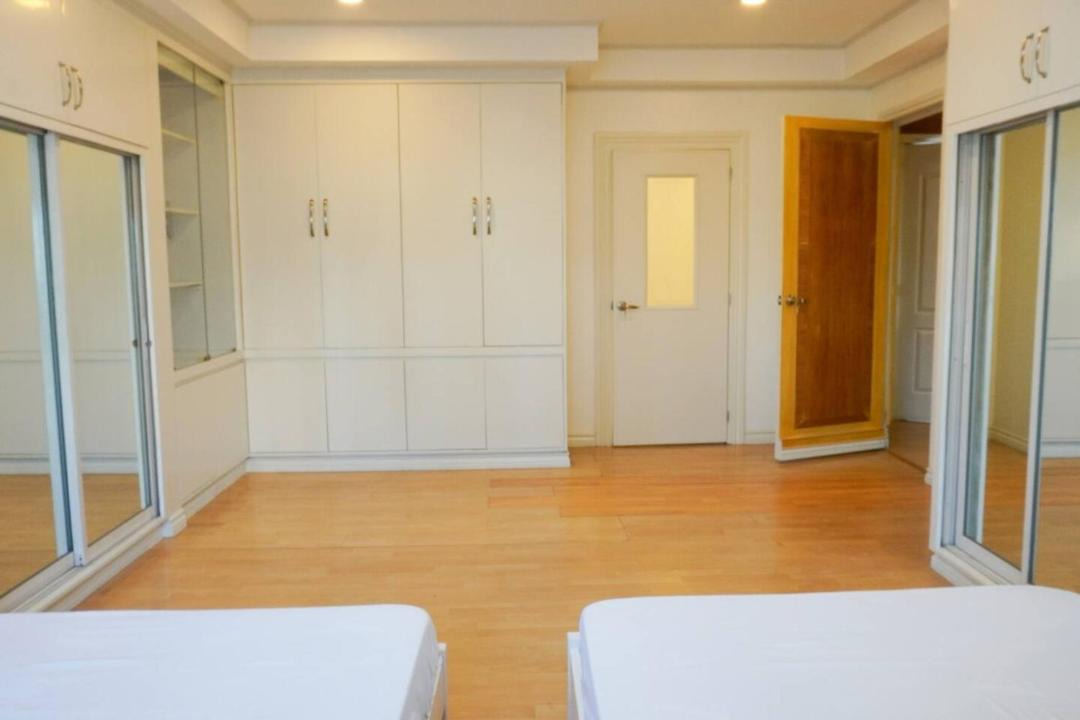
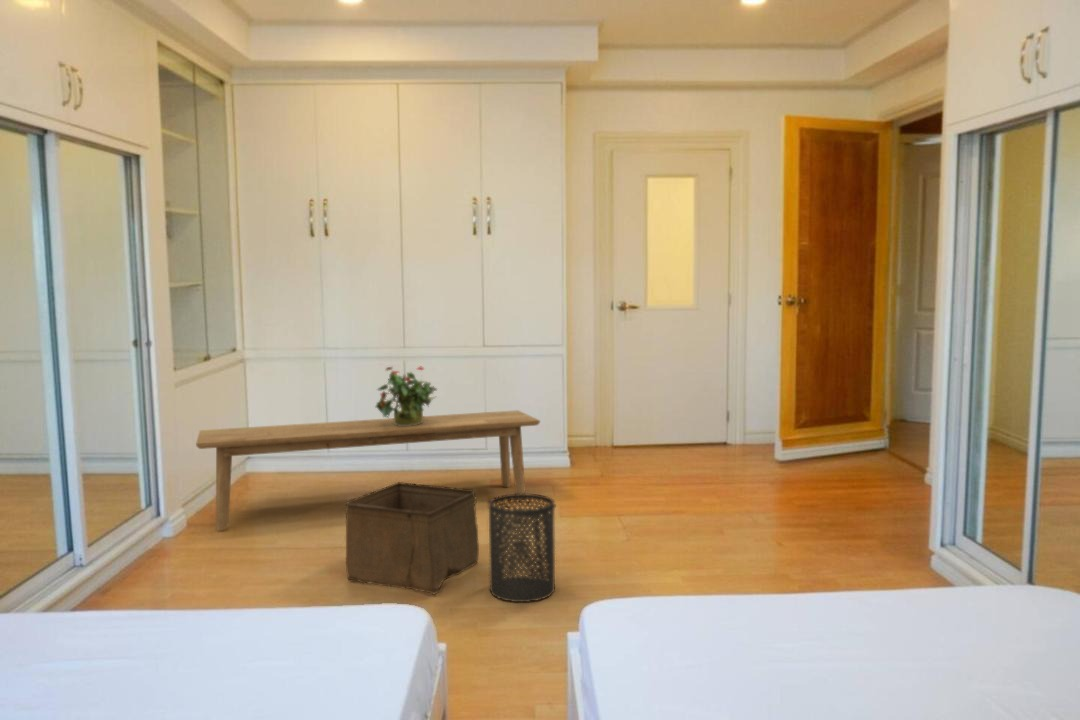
+ bench (375, 445)
+ trash can (522, 545)
+ potted plant (407, 395)
+ storage bin (414, 533)
